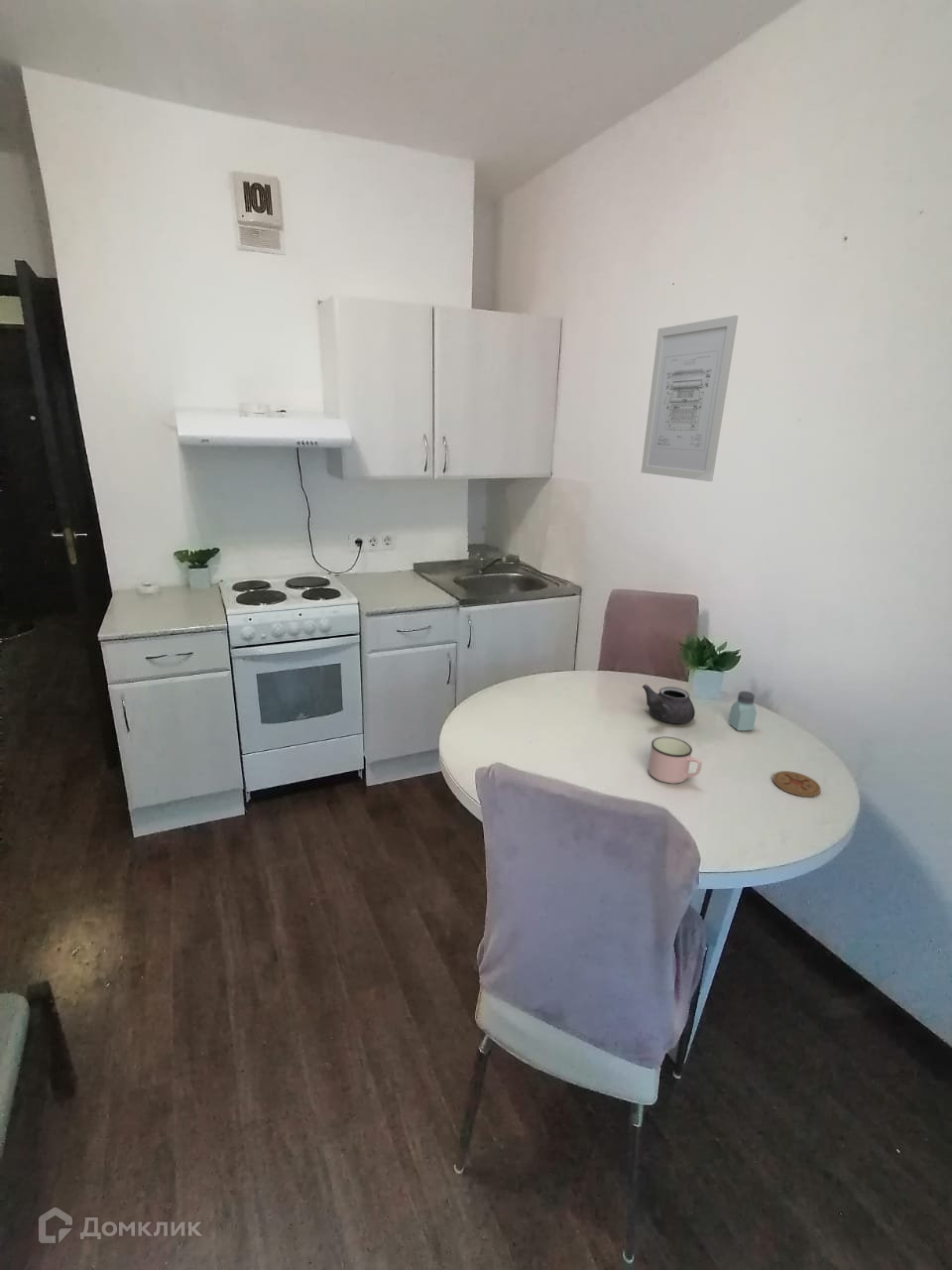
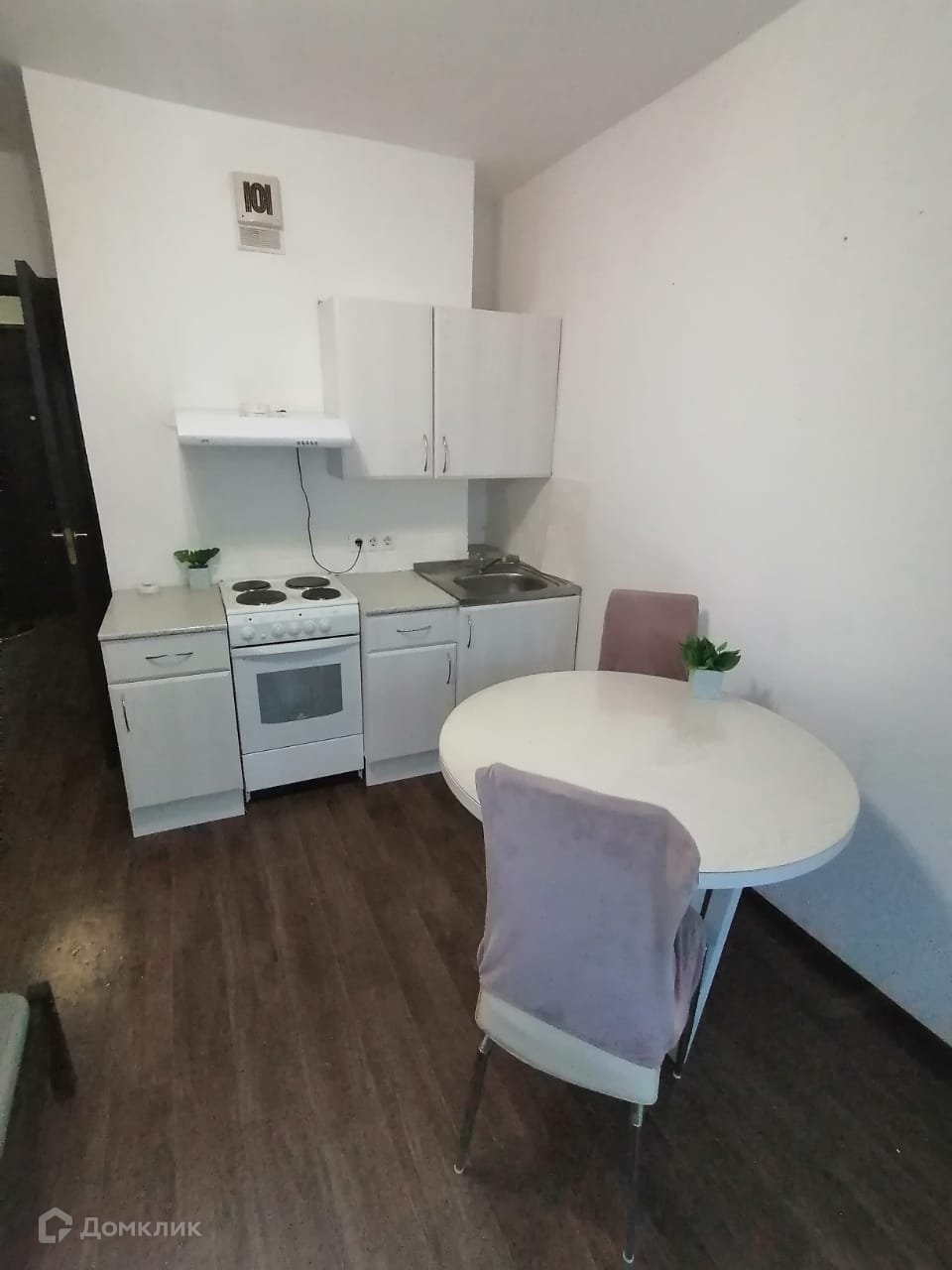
- wall art (684, 402)
- coaster (795, 783)
- mug (674, 762)
- saltshaker (743, 710)
- teapot (664, 702)
